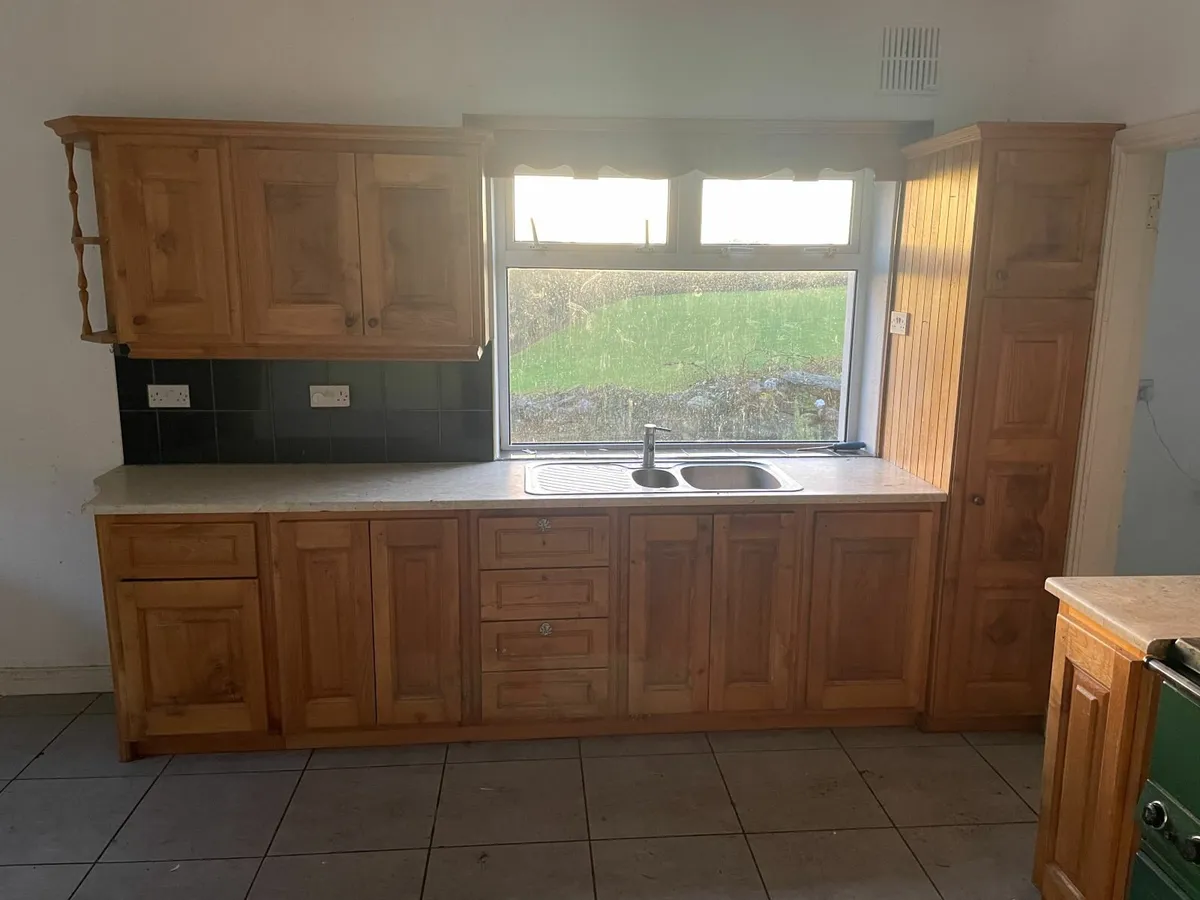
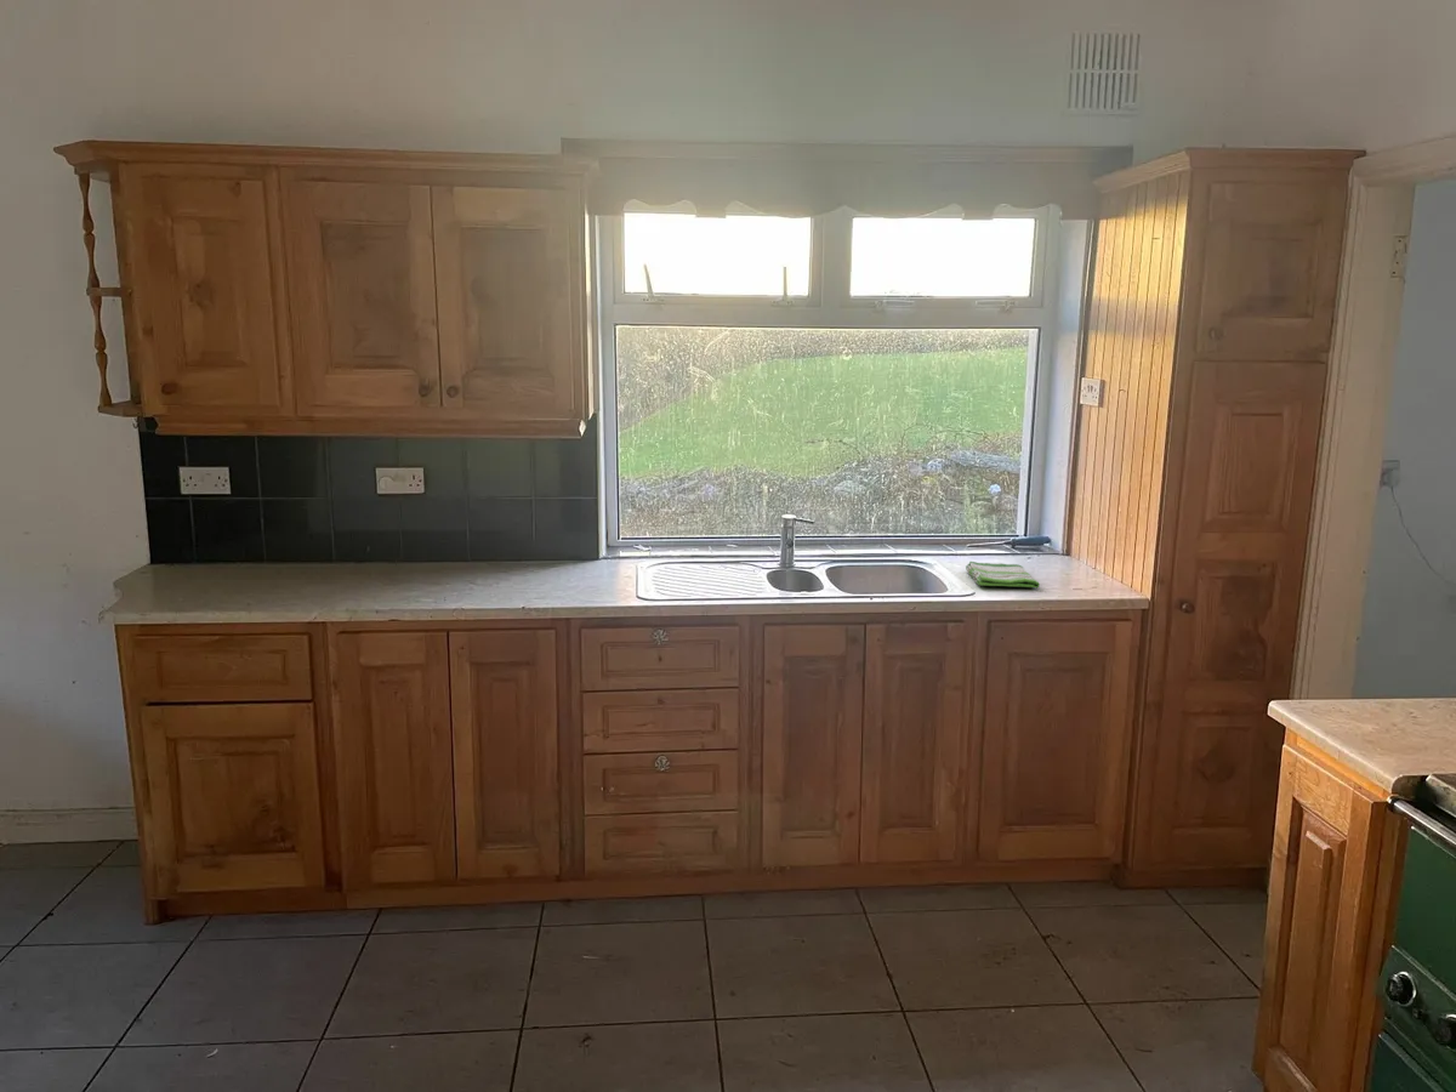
+ dish towel (1001, 574)
